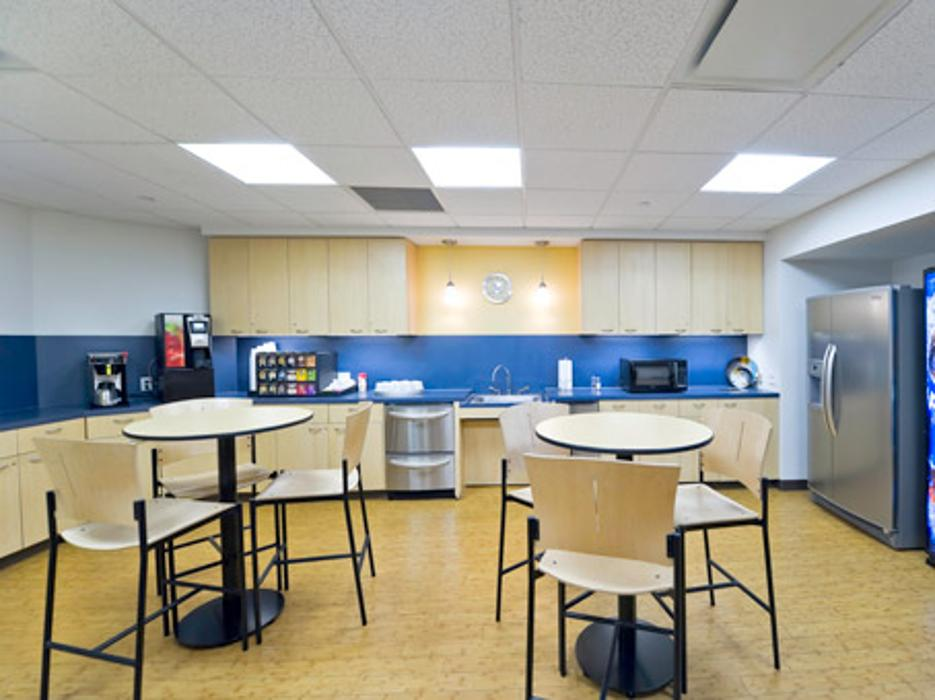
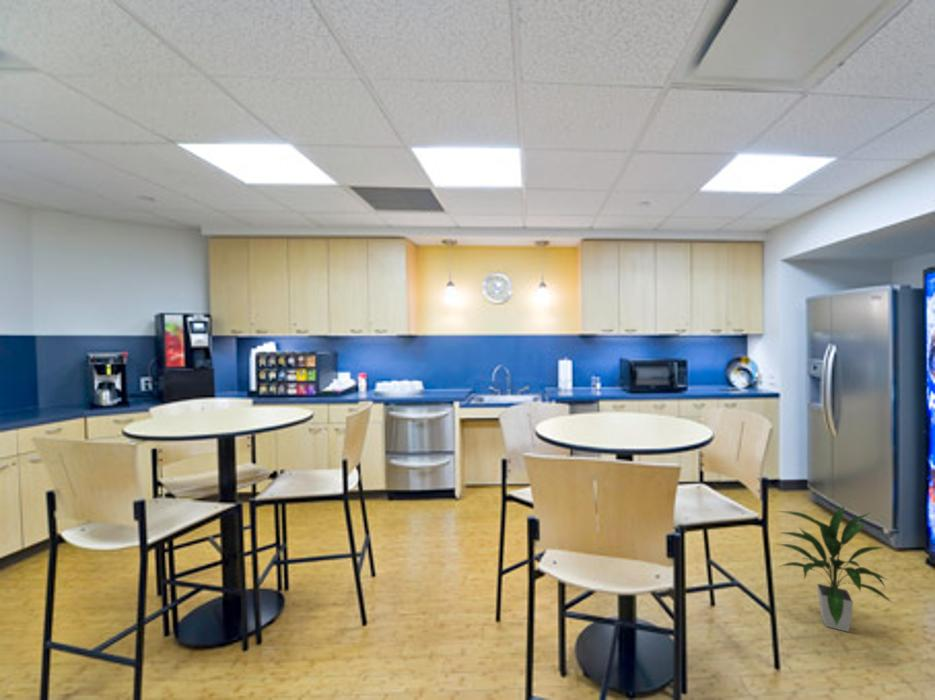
+ indoor plant (831, 565)
